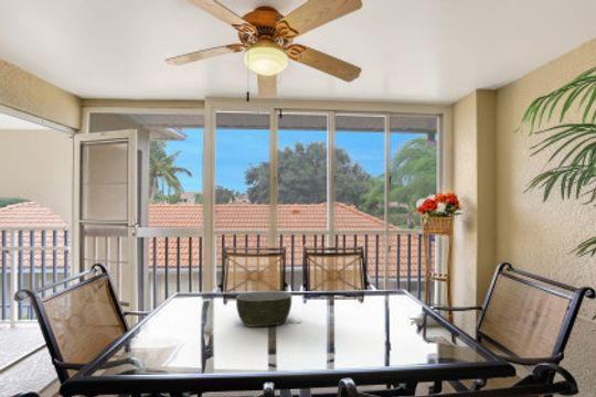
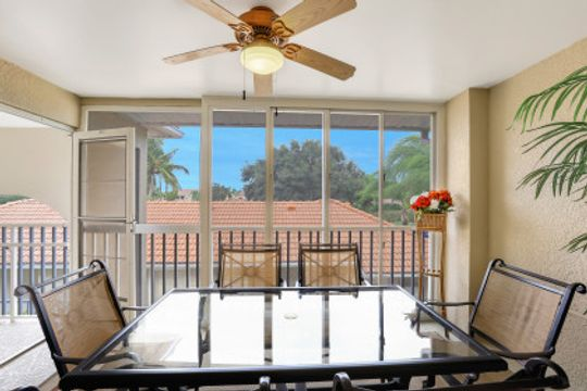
- bowl (264, 308)
